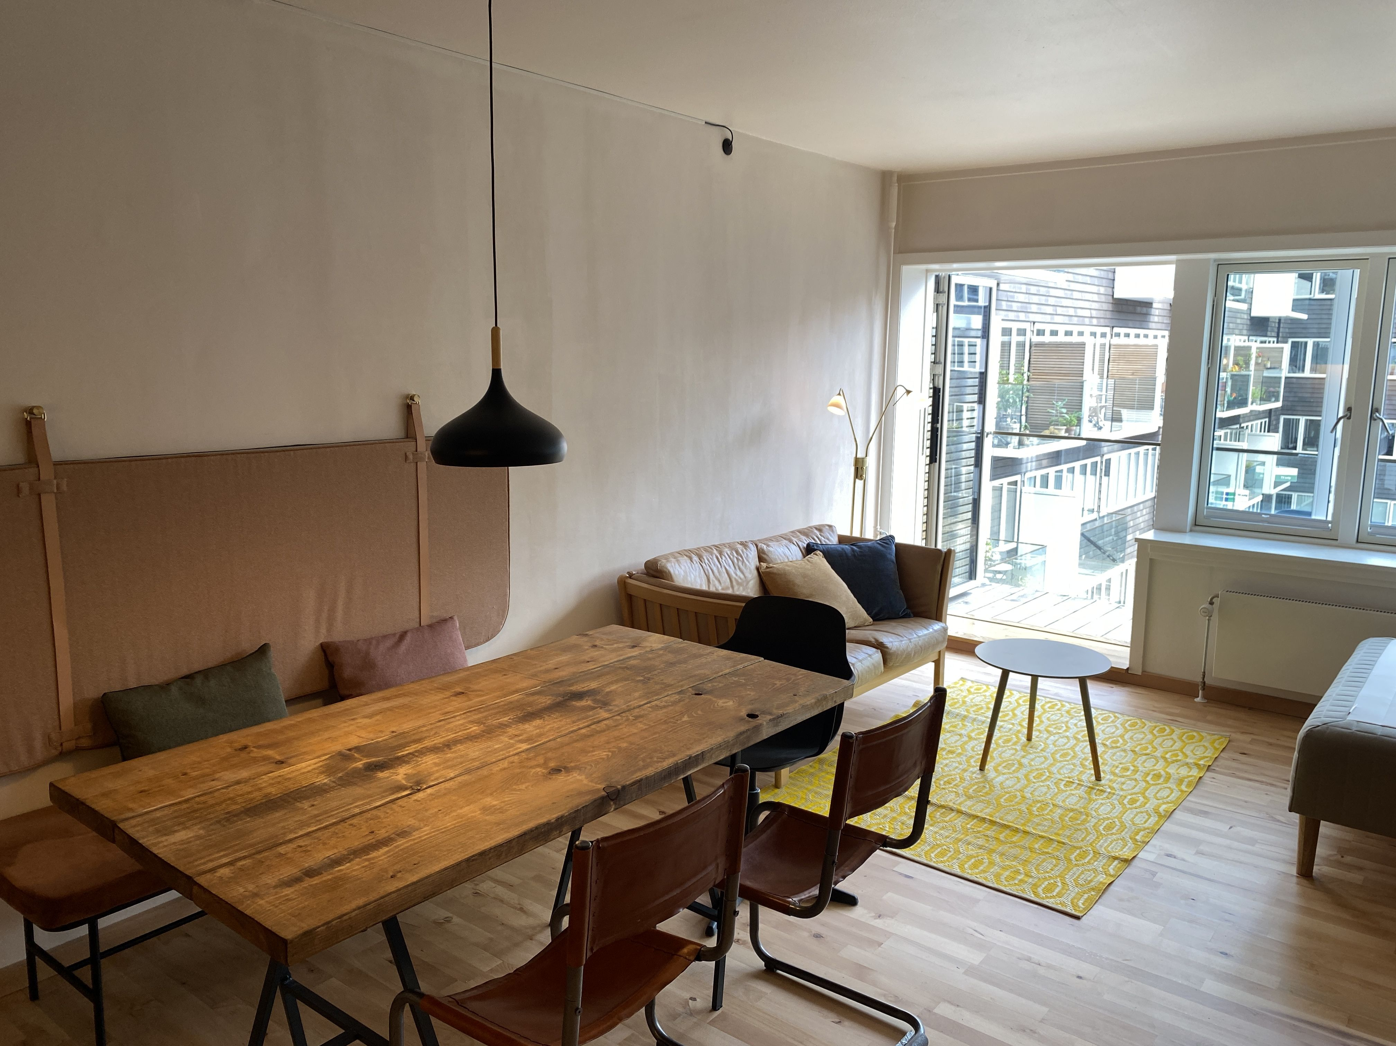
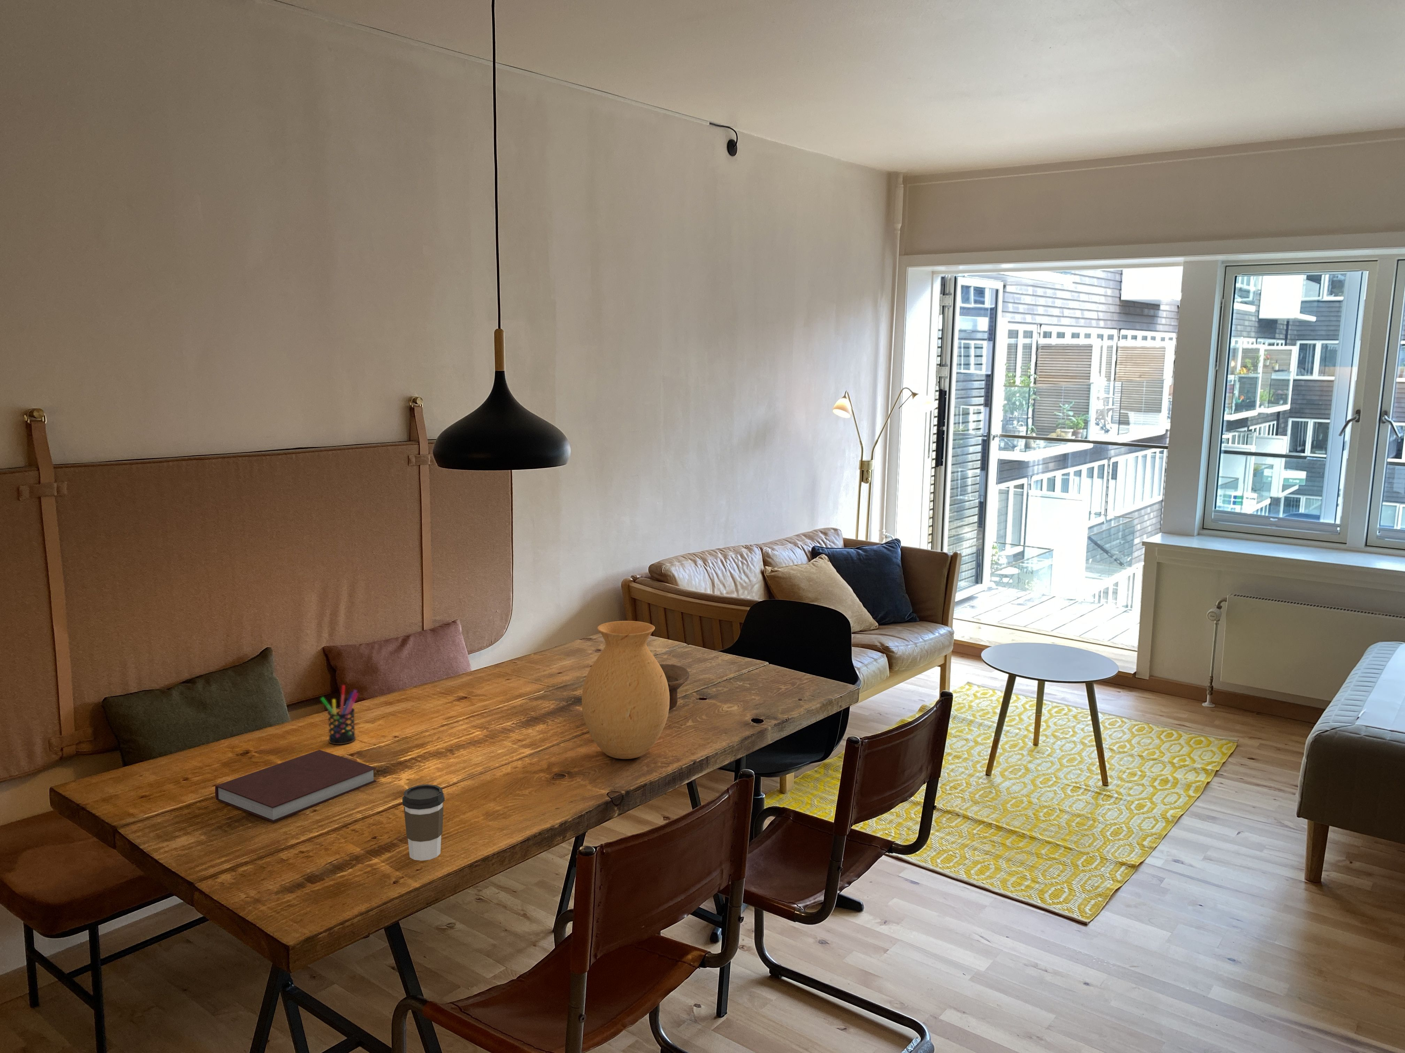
+ vase (626, 691)
+ notebook (298, 783)
+ bowl (668, 687)
+ coffee cup (424, 823)
+ pen holder (339, 715)
